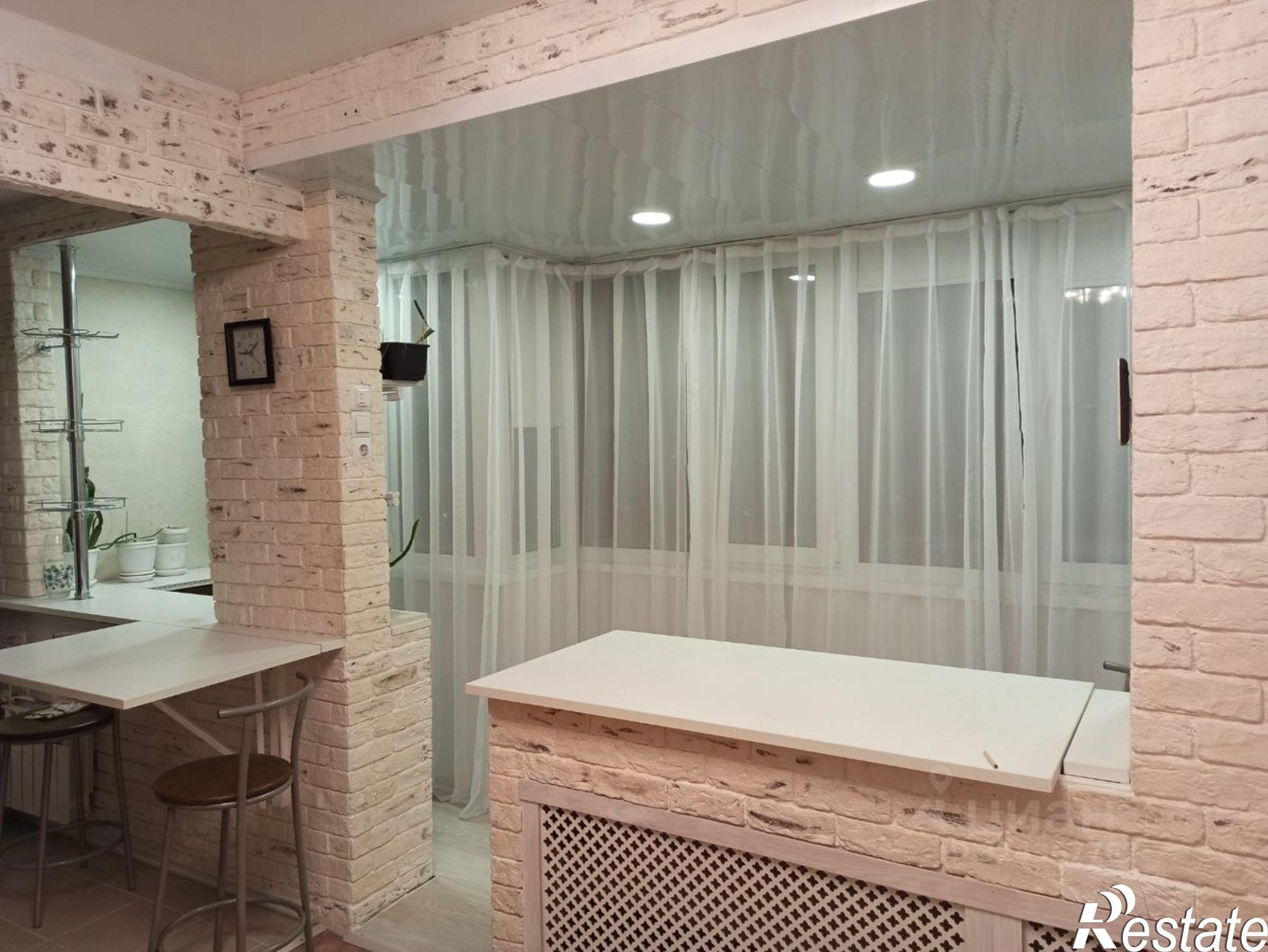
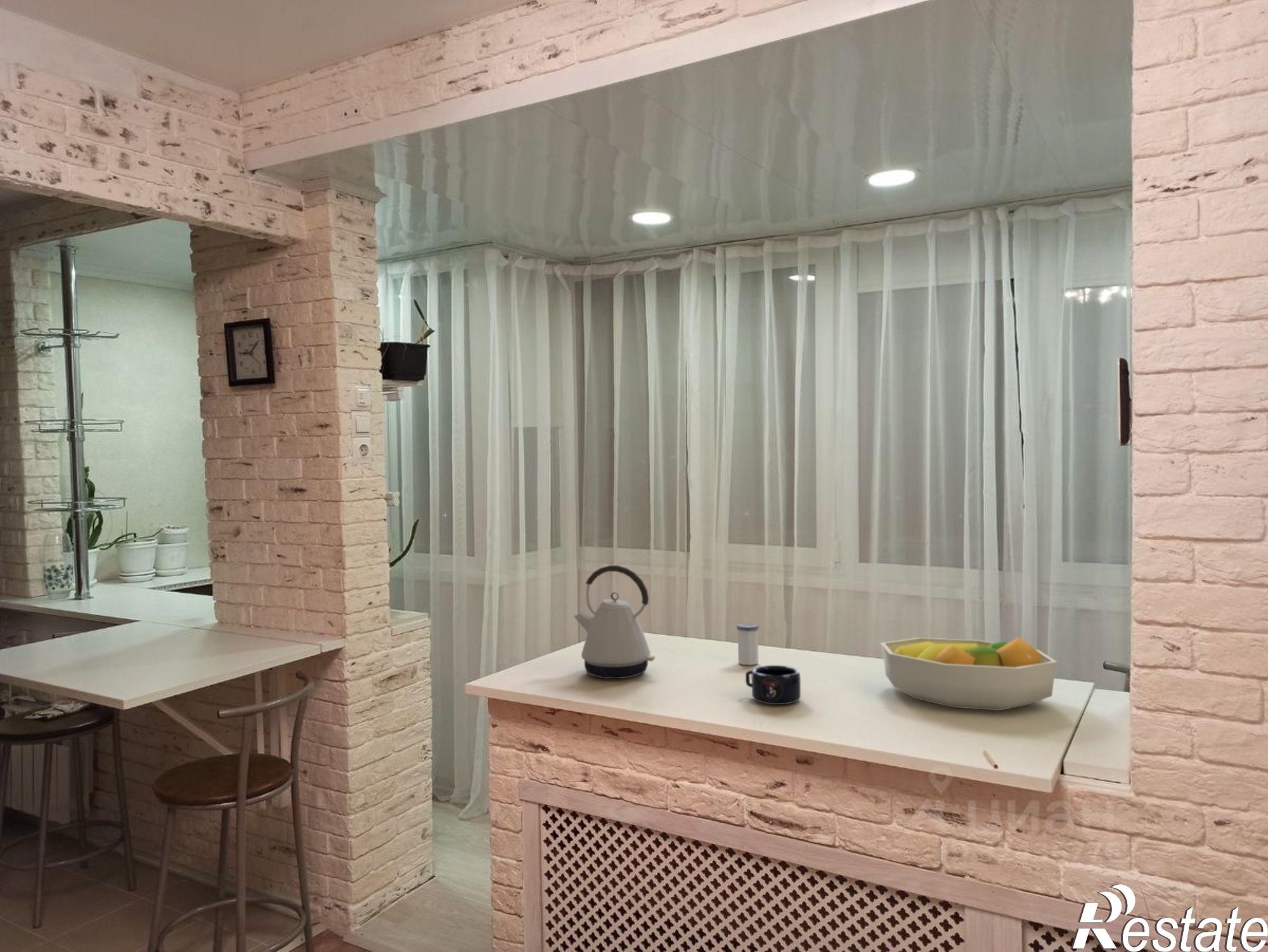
+ mug (772, 684)
+ kettle (612, 619)
+ fruit bowl (964, 664)
+ salt shaker (747, 644)
